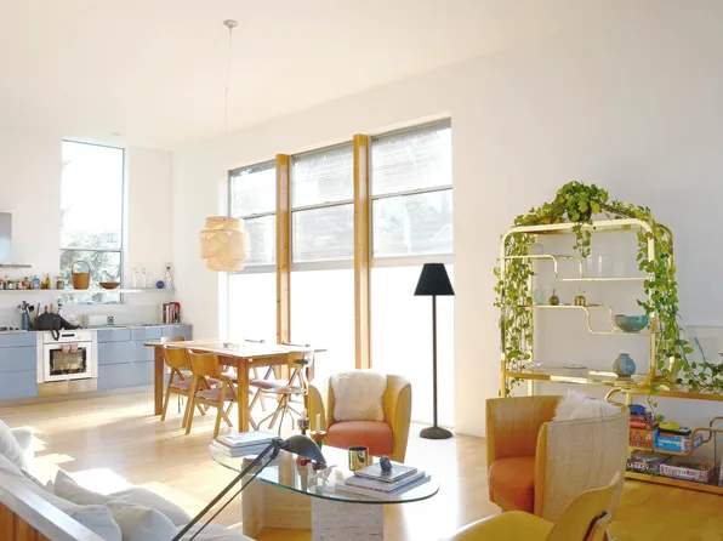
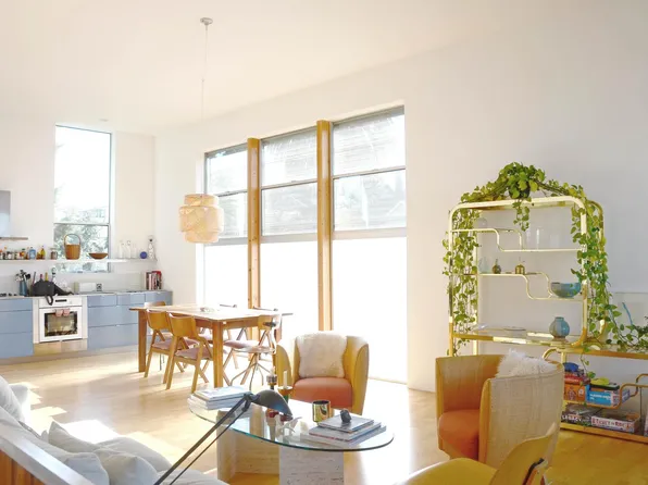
- floor lamp (434, 348)
